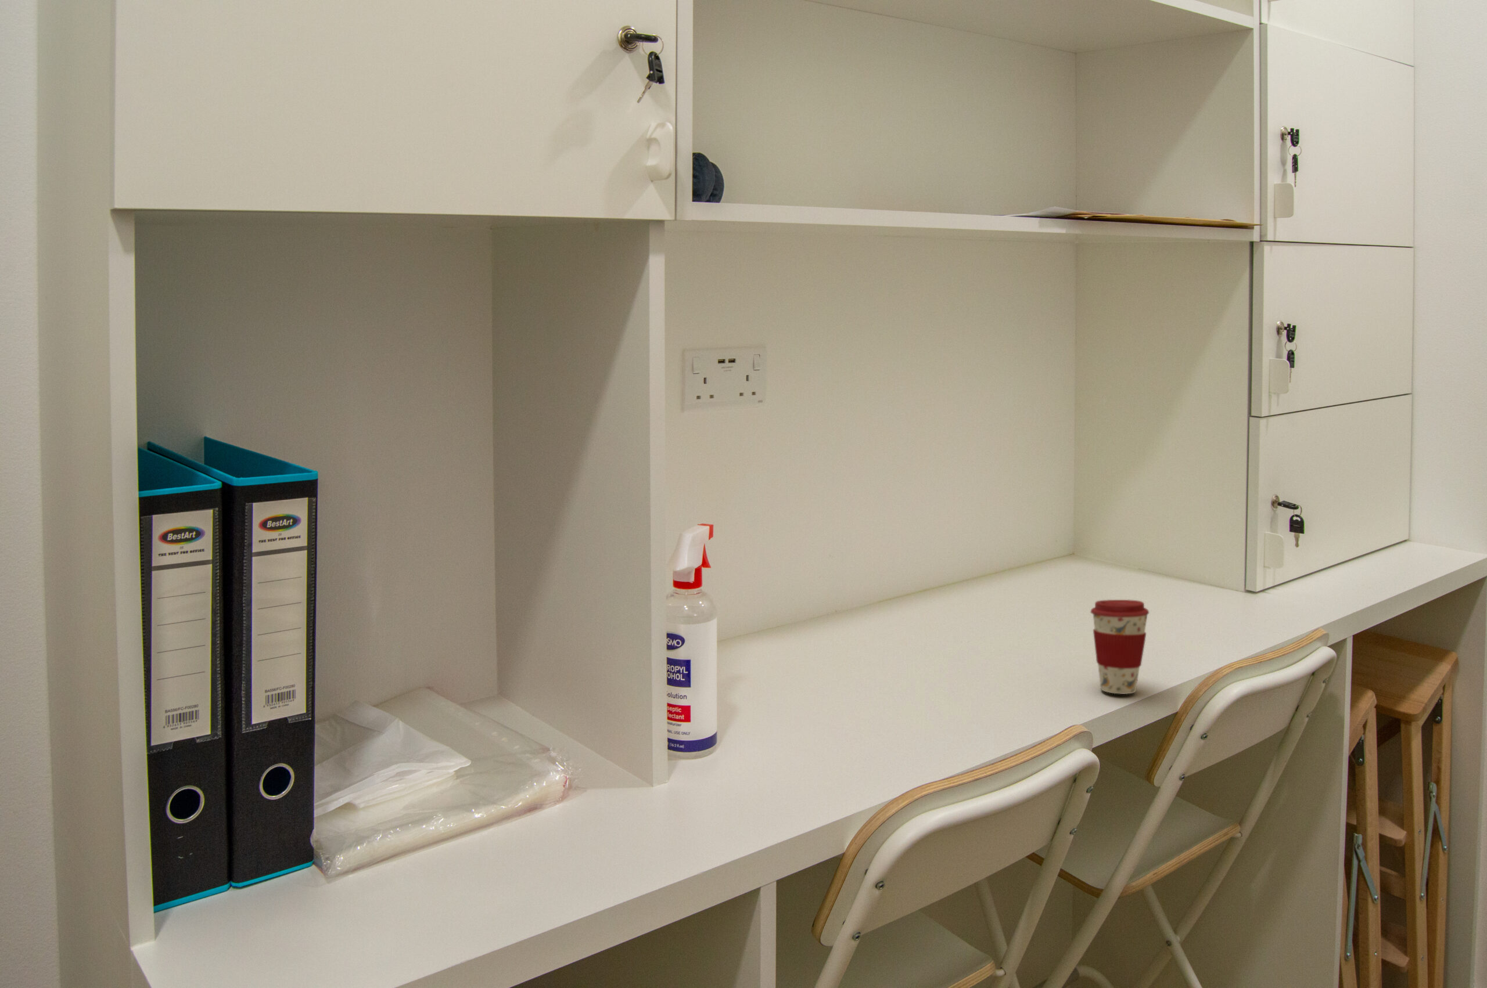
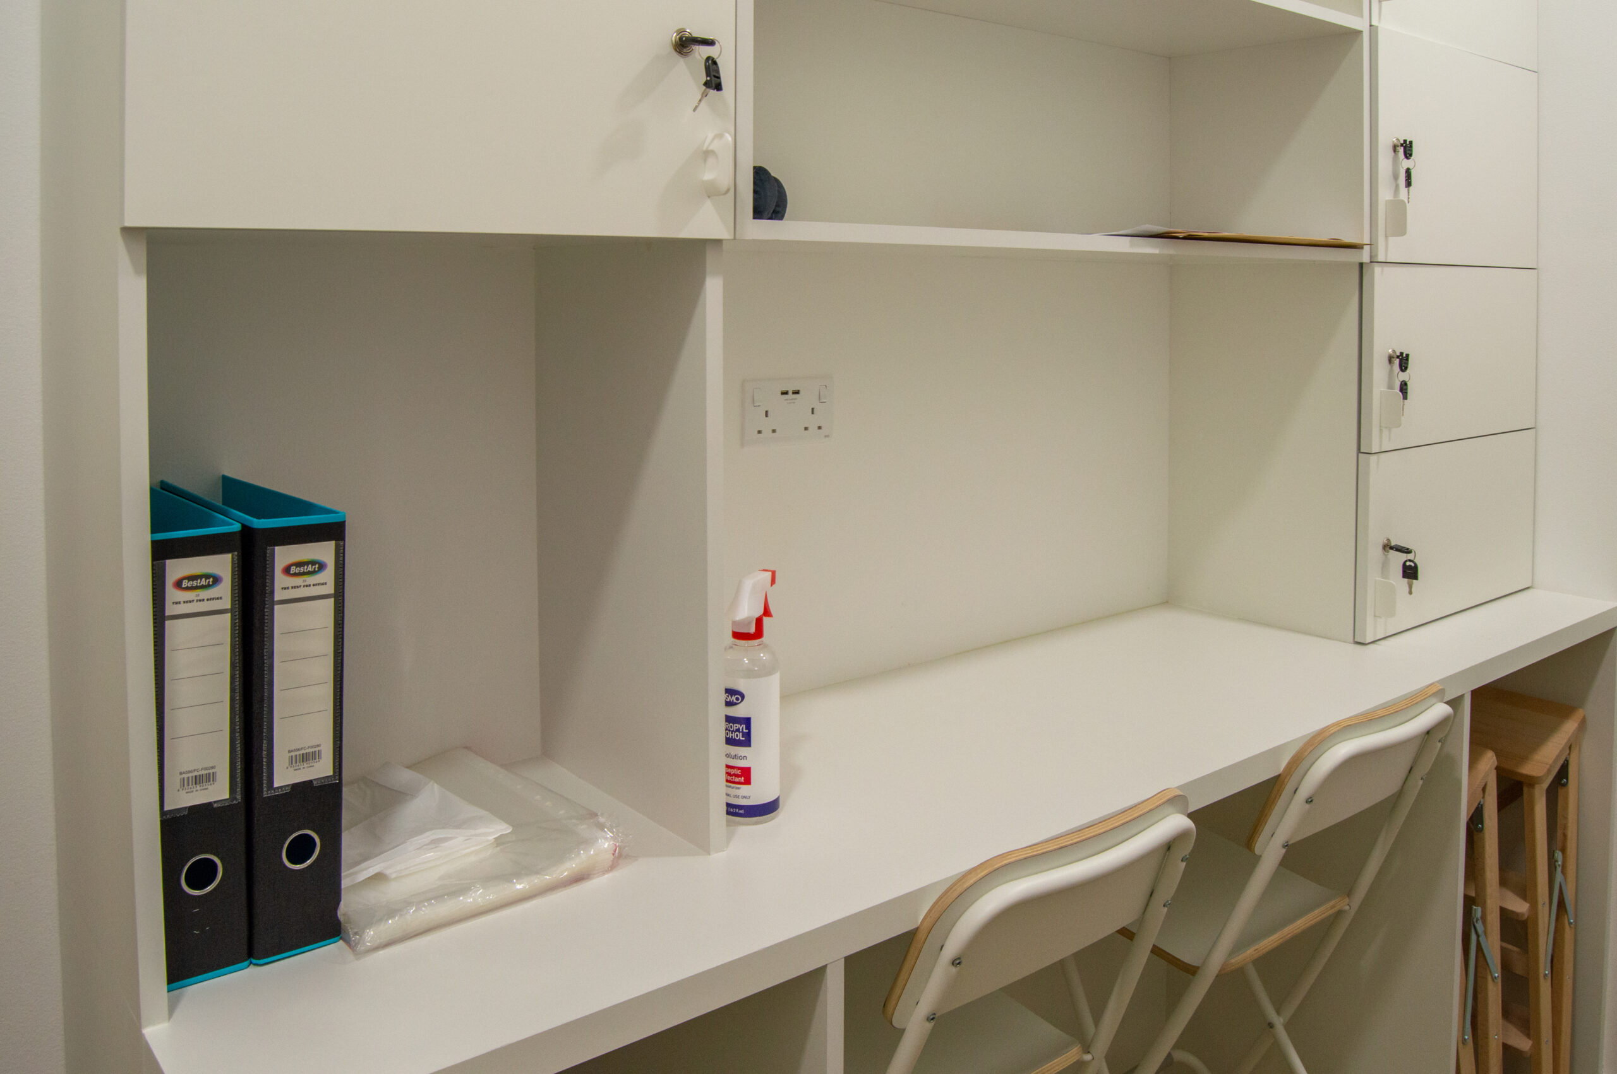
- coffee cup (1119, 646)
